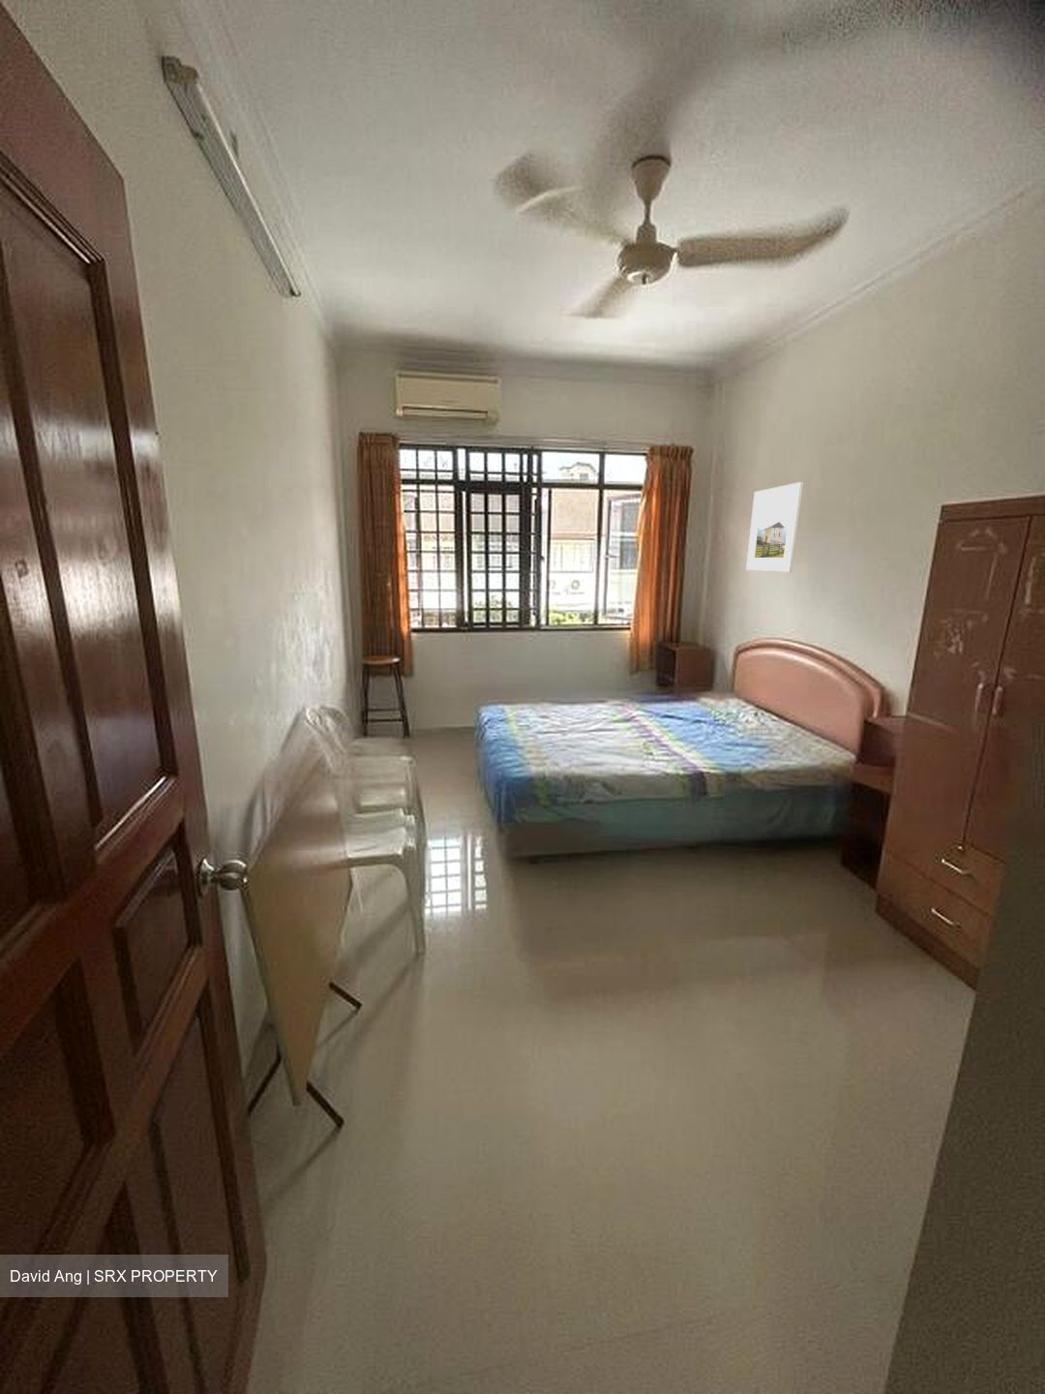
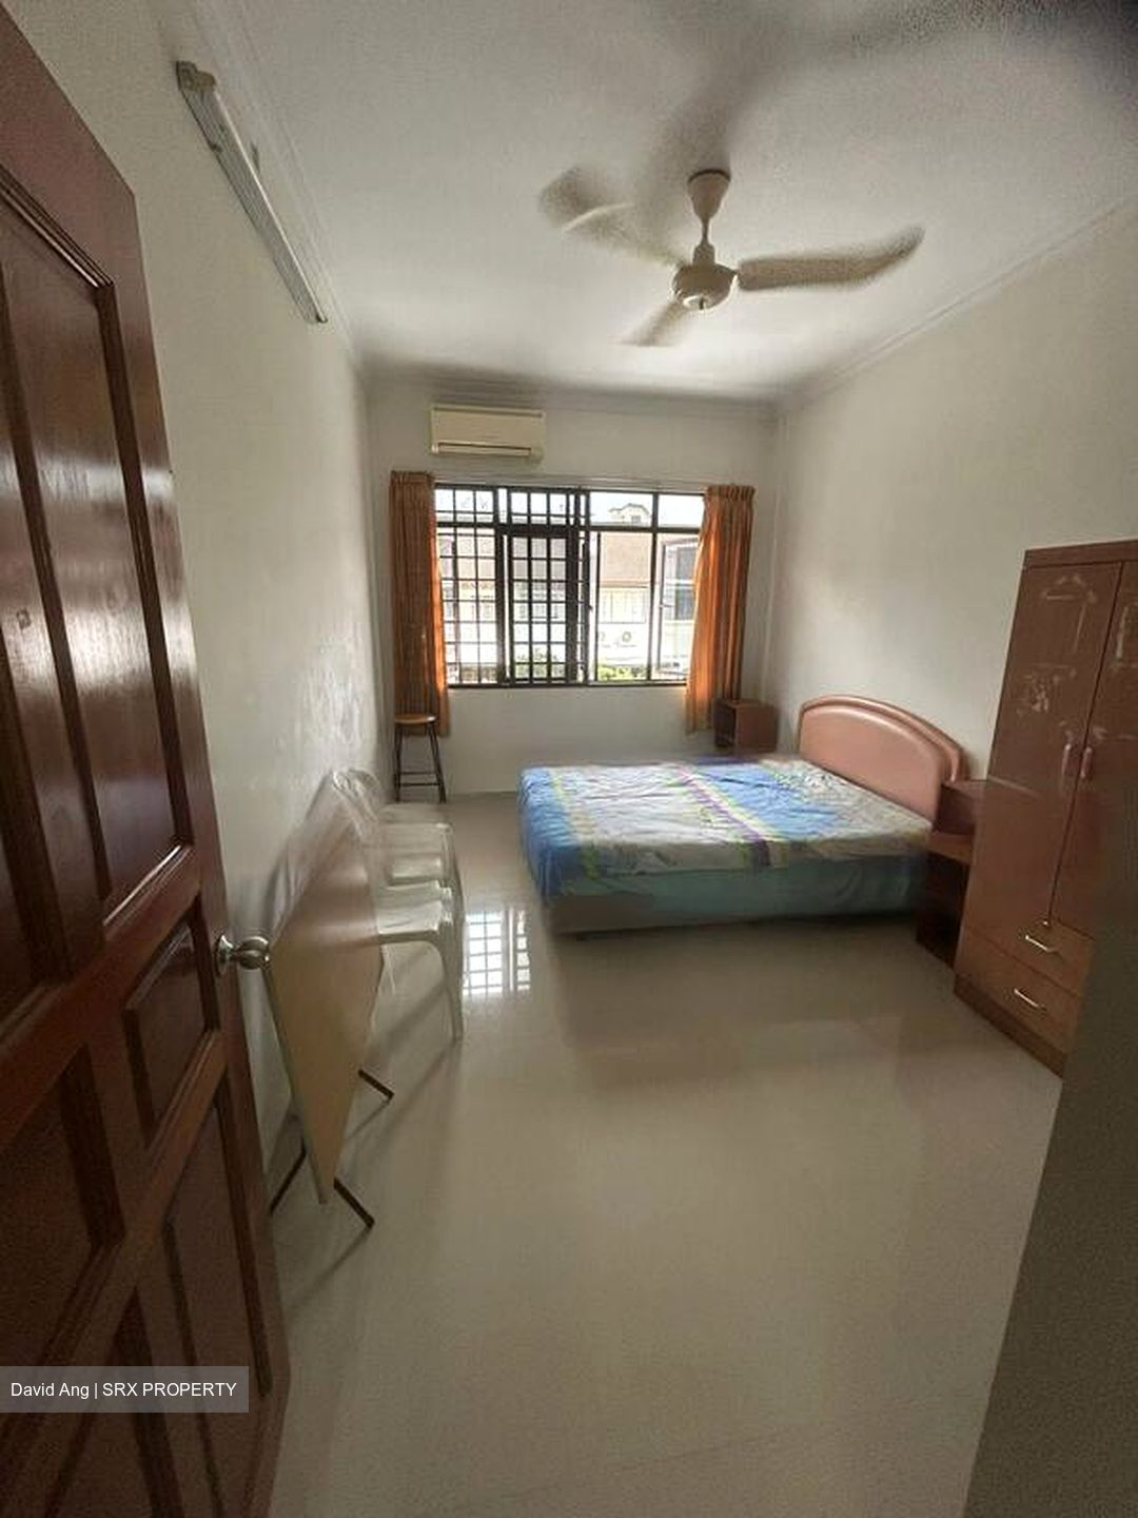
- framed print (772, 529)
